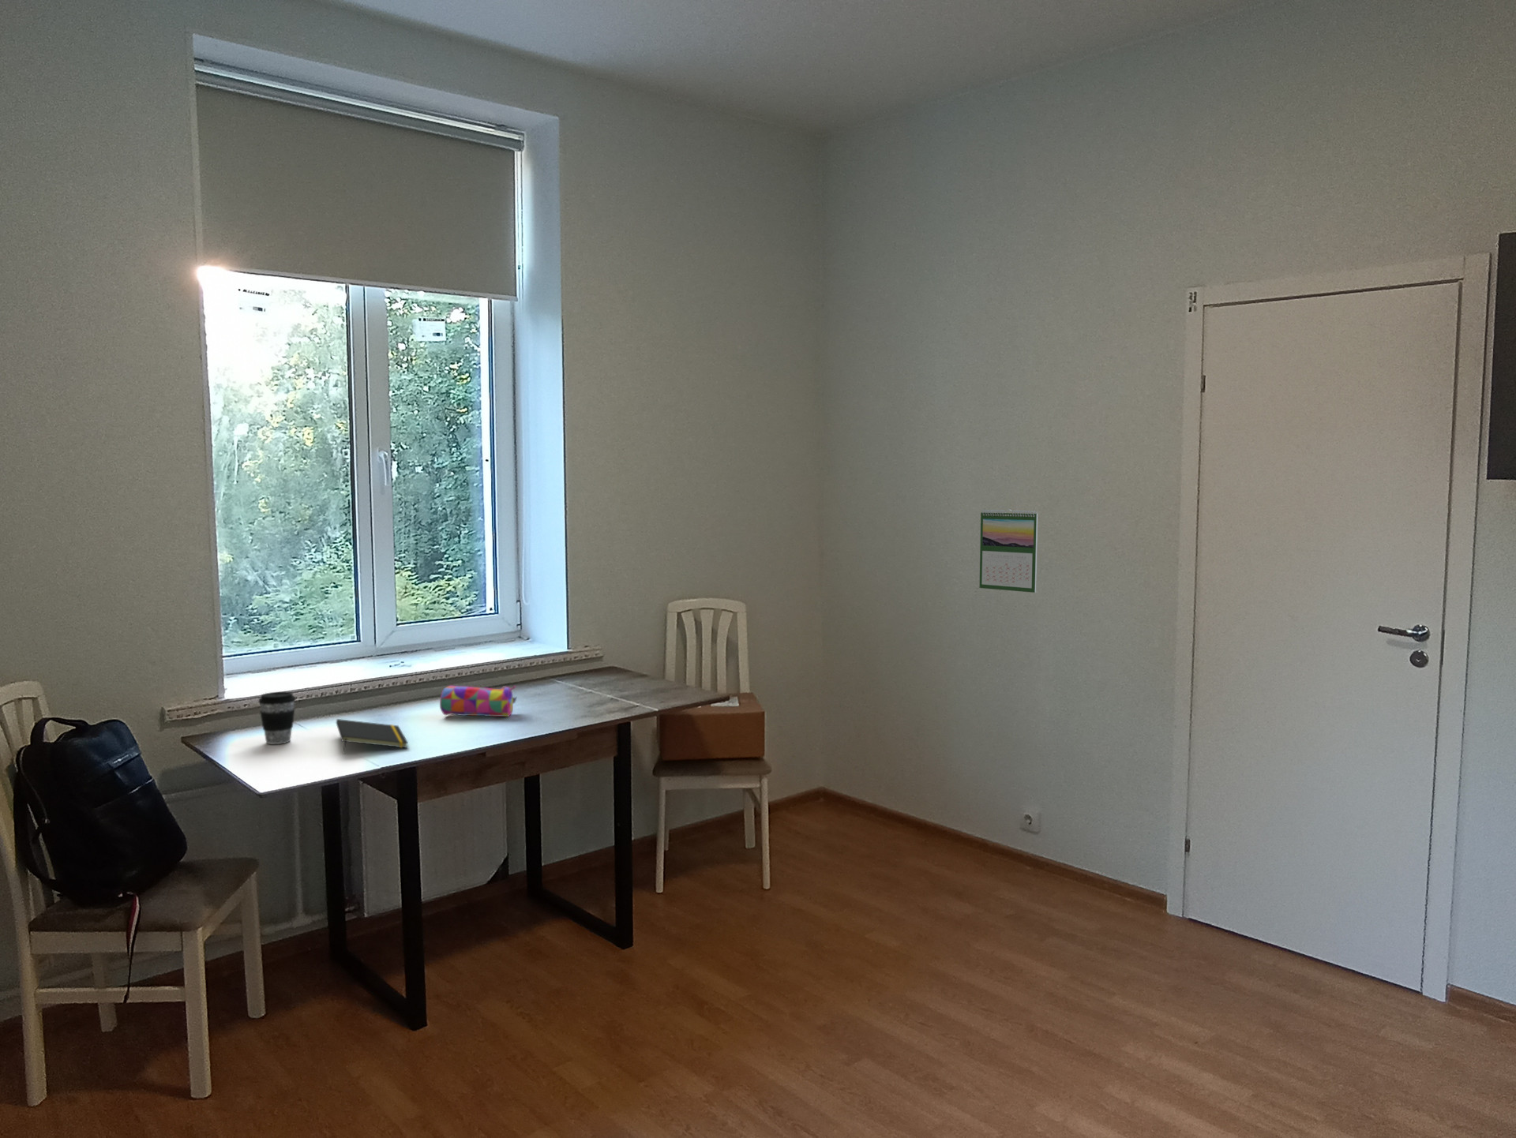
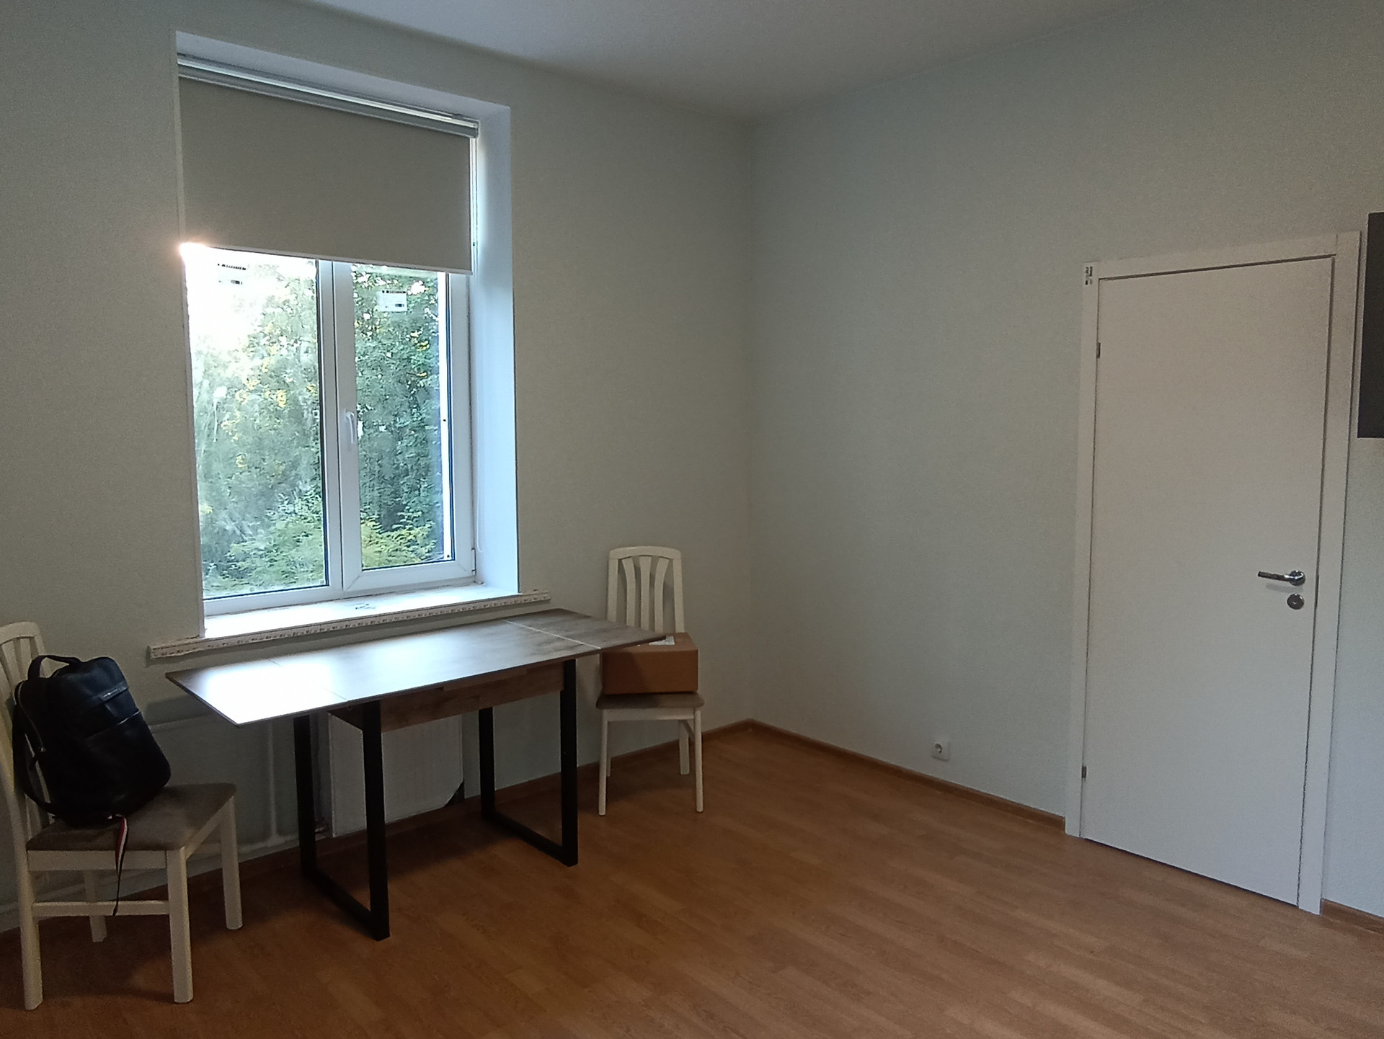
- calendar (1008, 549)
- coffee cup (277, 717)
- notepad (371, 733)
- pencil case (478, 700)
